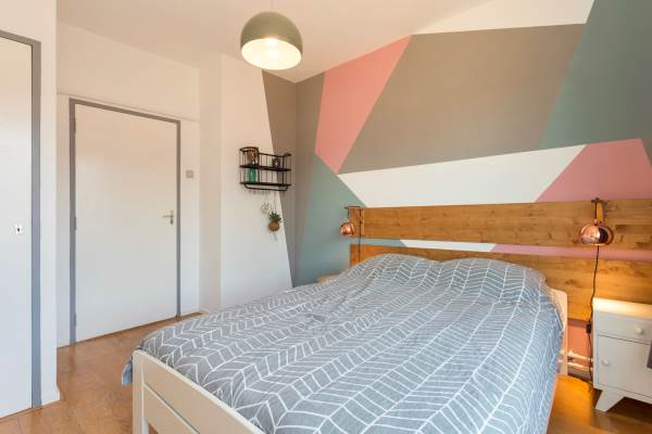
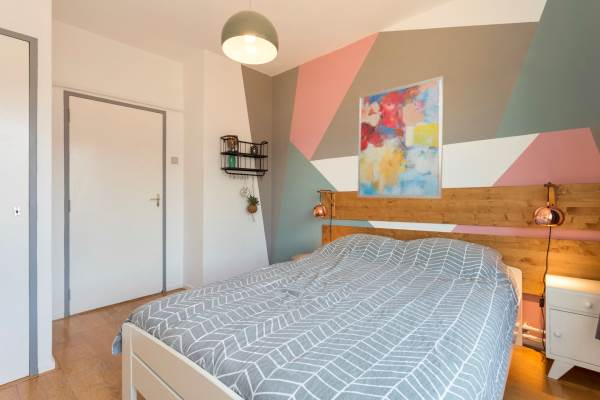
+ wall art (396, 143)
